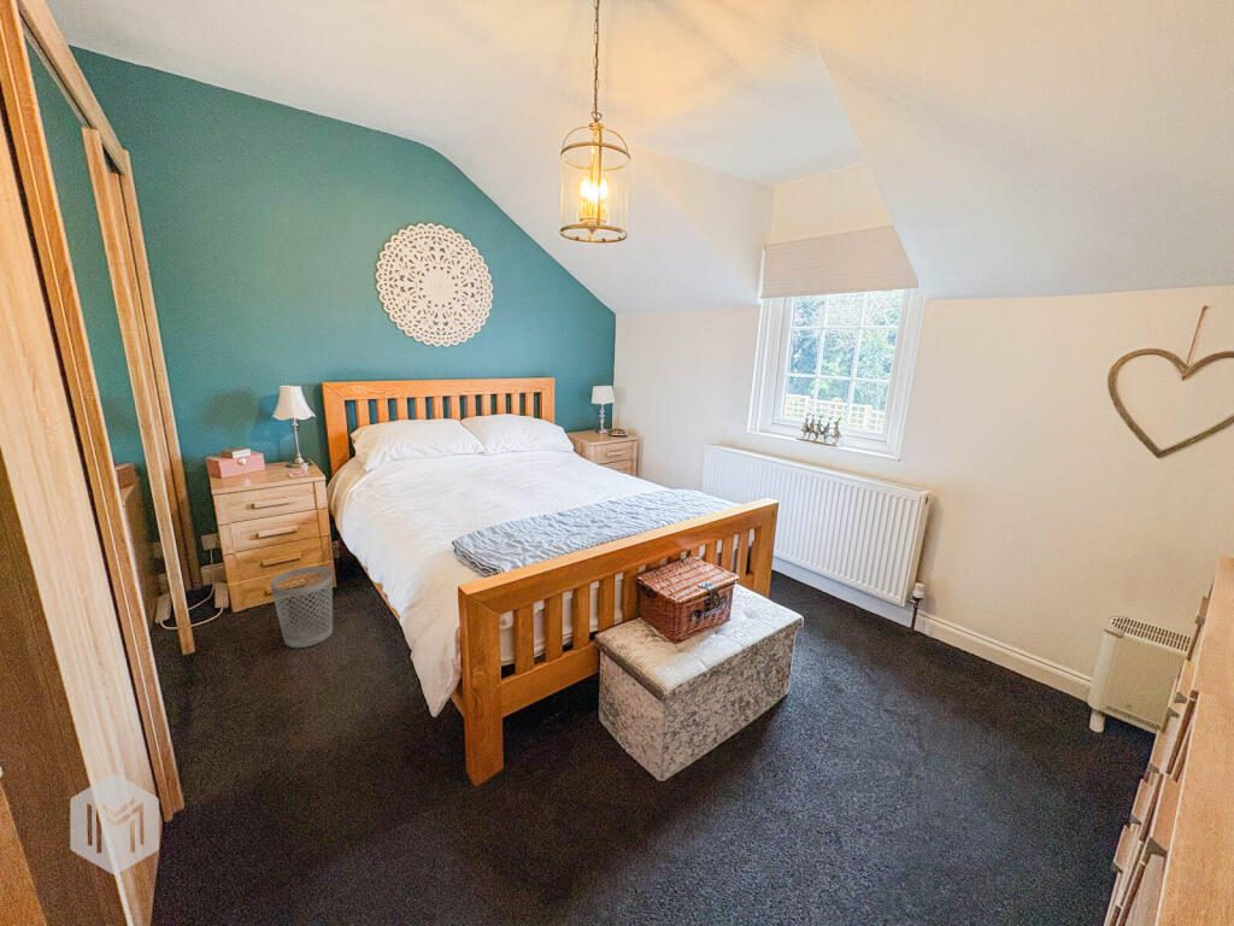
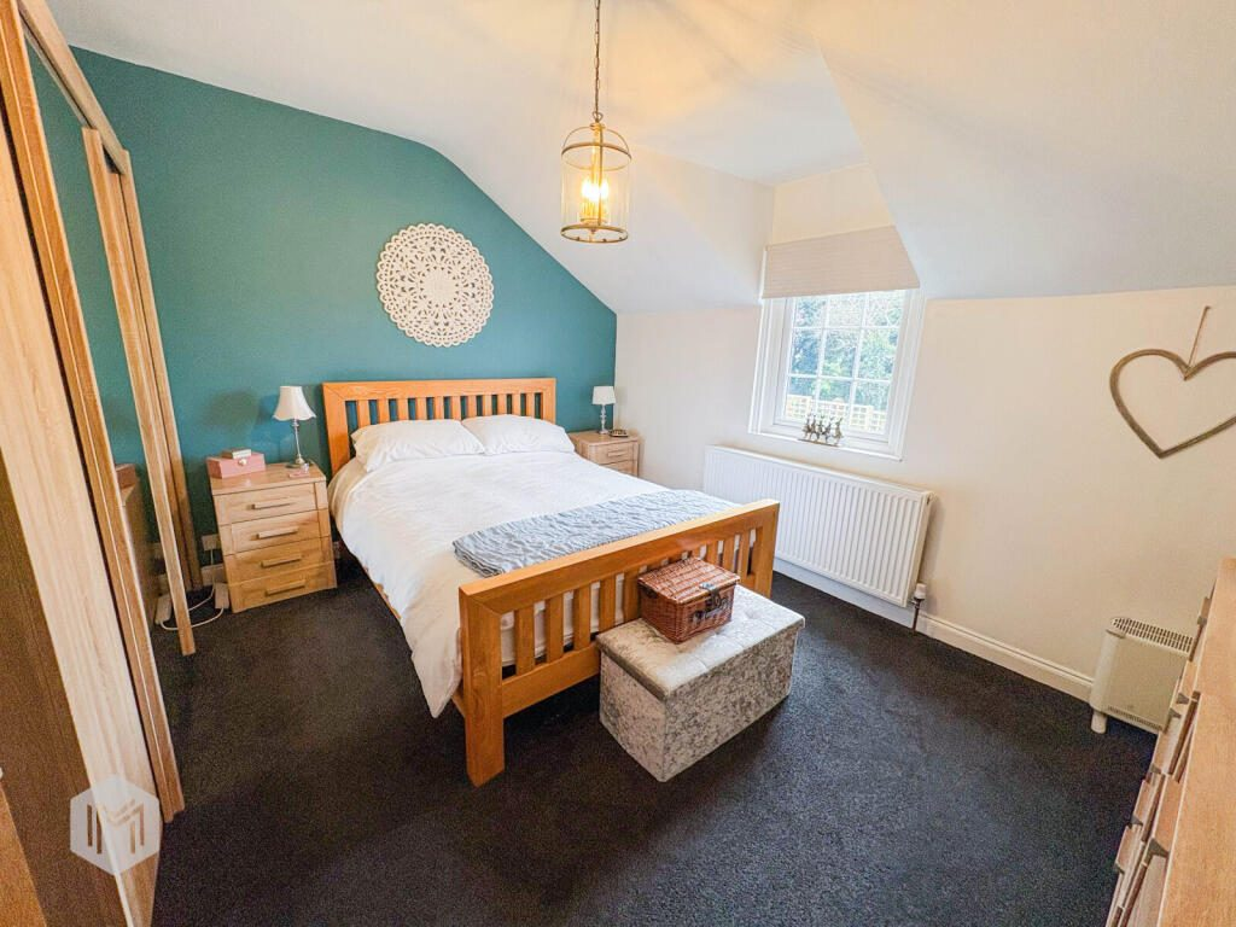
- wastebasket (305, 606)
